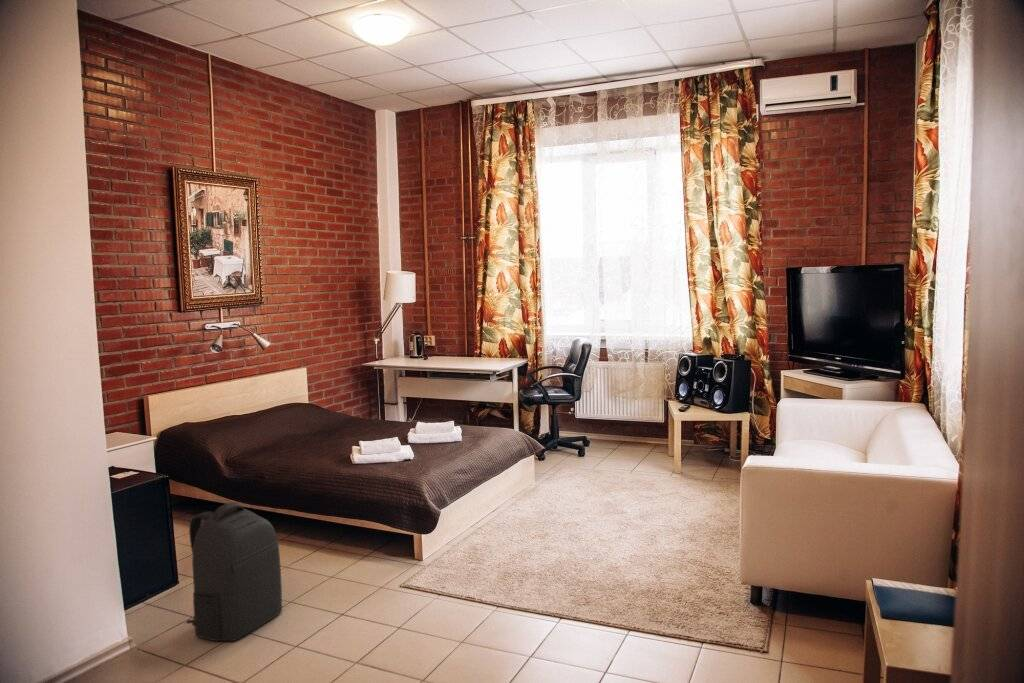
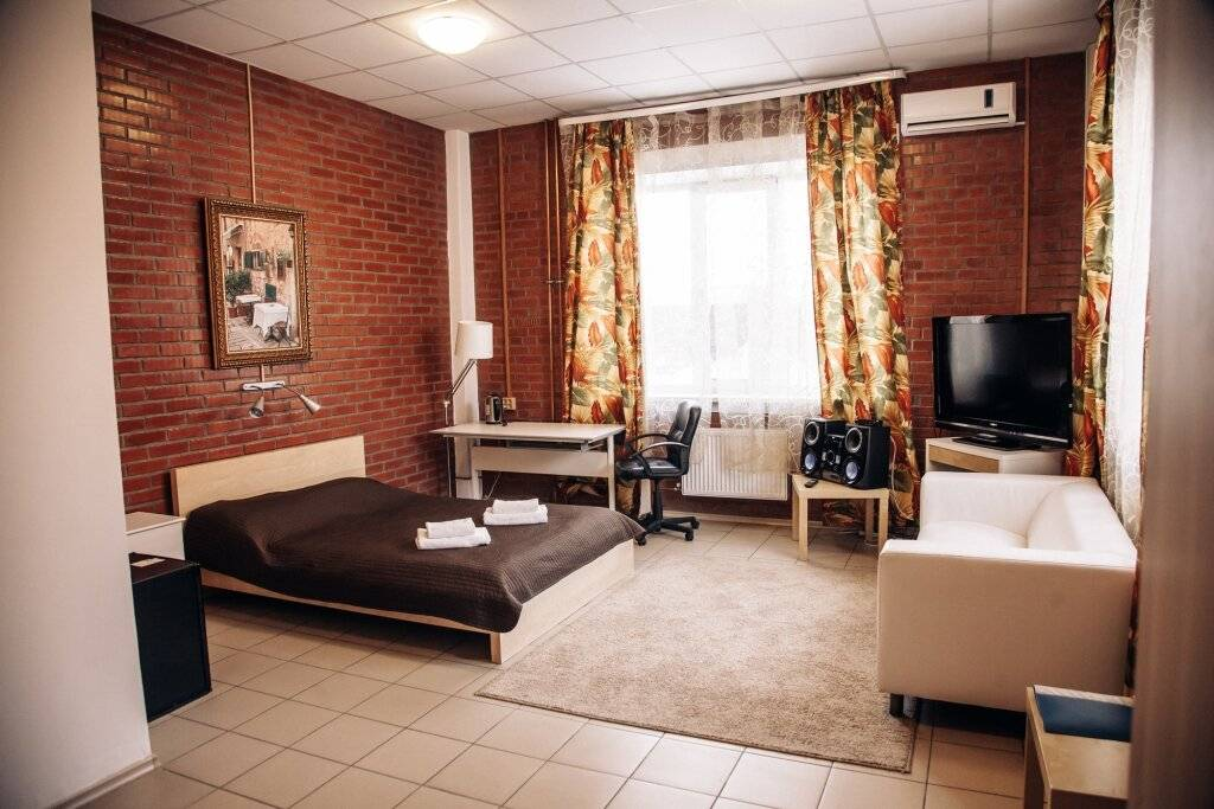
- backpack (228, 562)
